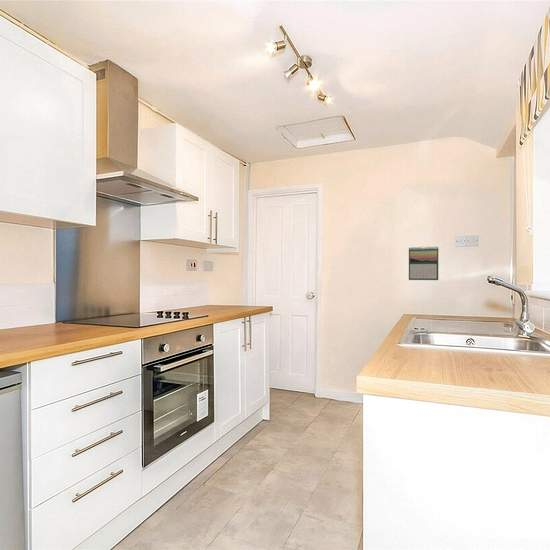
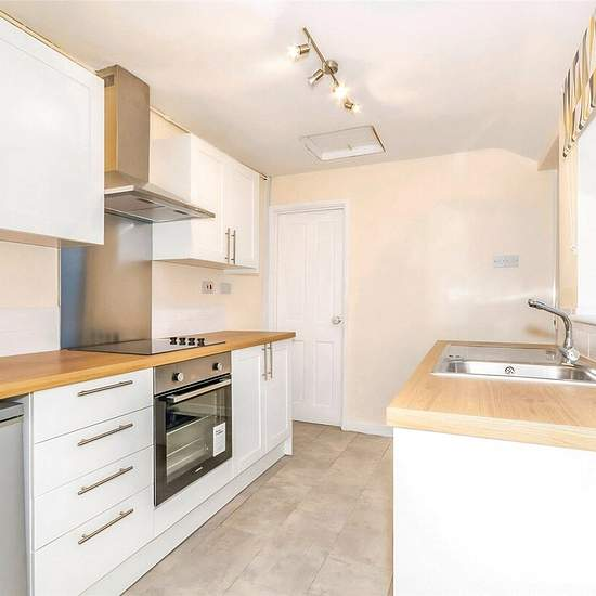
- calendar (423, 263)
